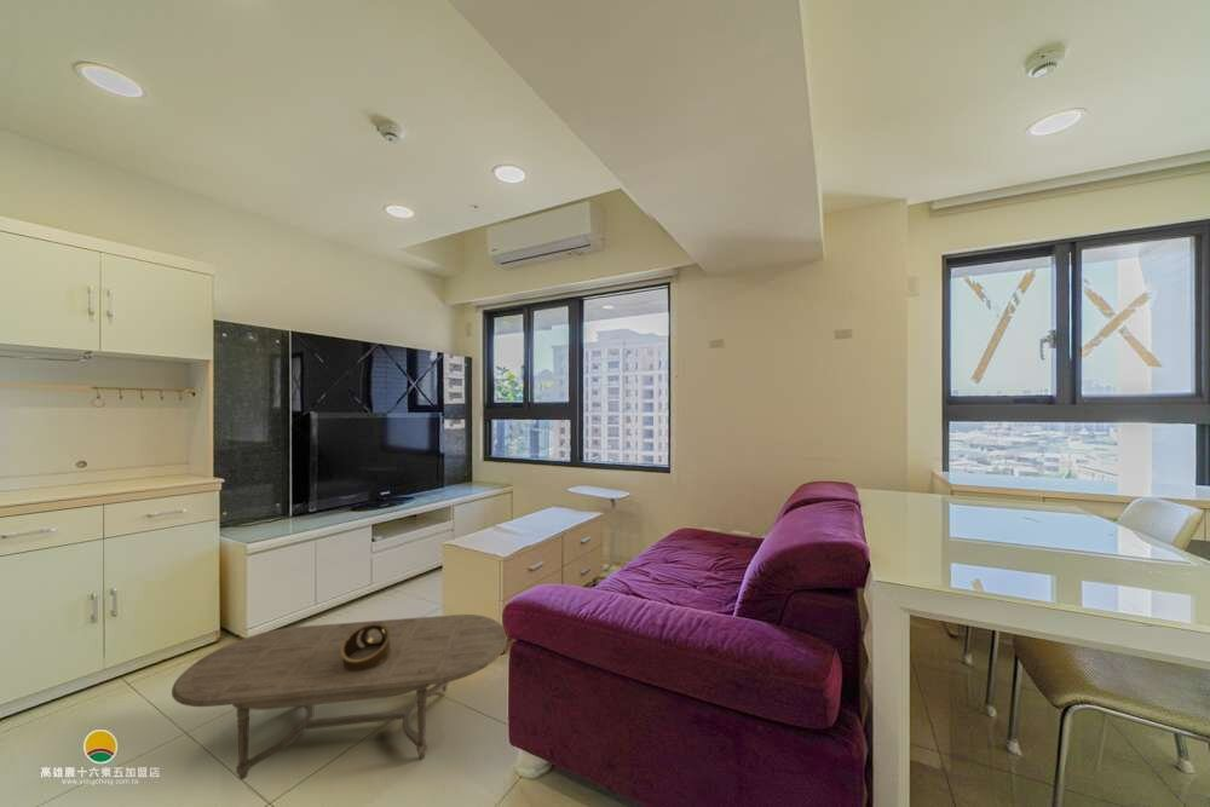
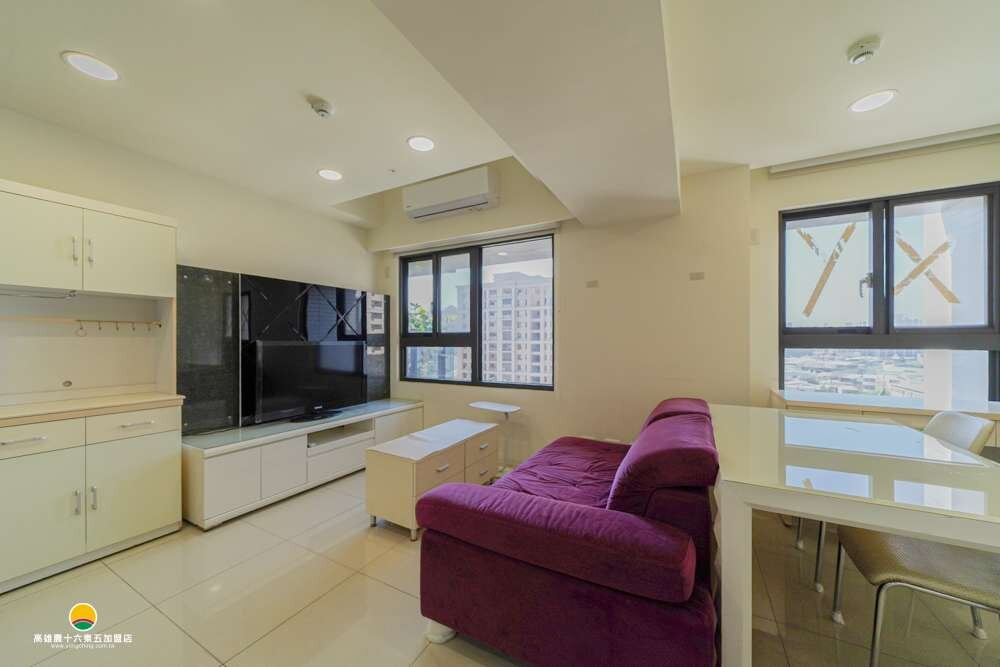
- coffee table (357, 688)
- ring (367, 644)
